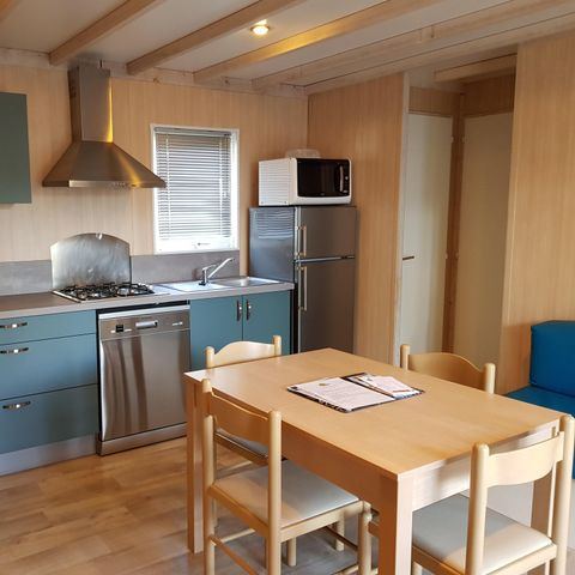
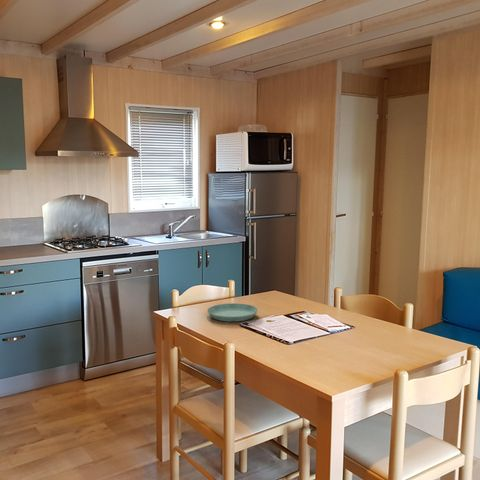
+ saucer (232, 312)
